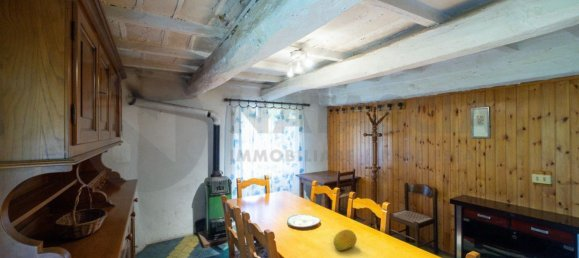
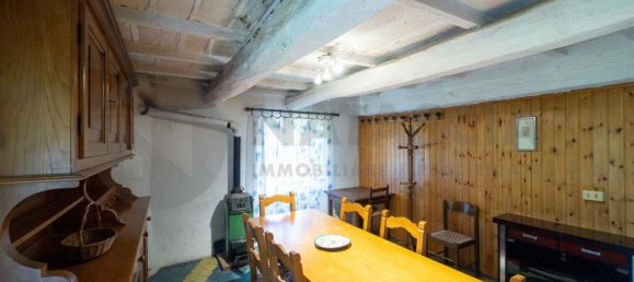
- fruit (344, 240)
